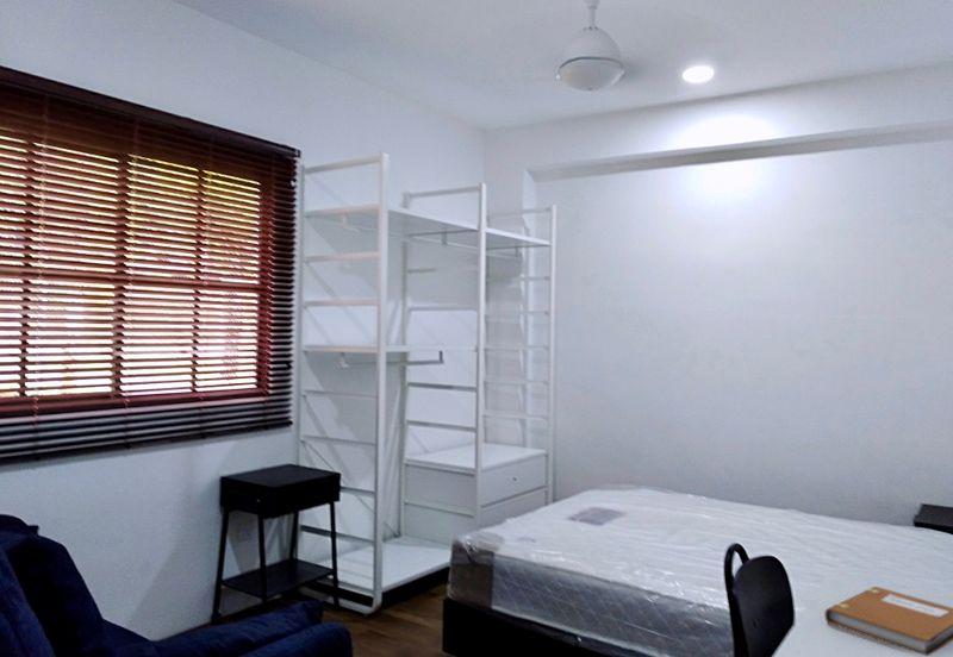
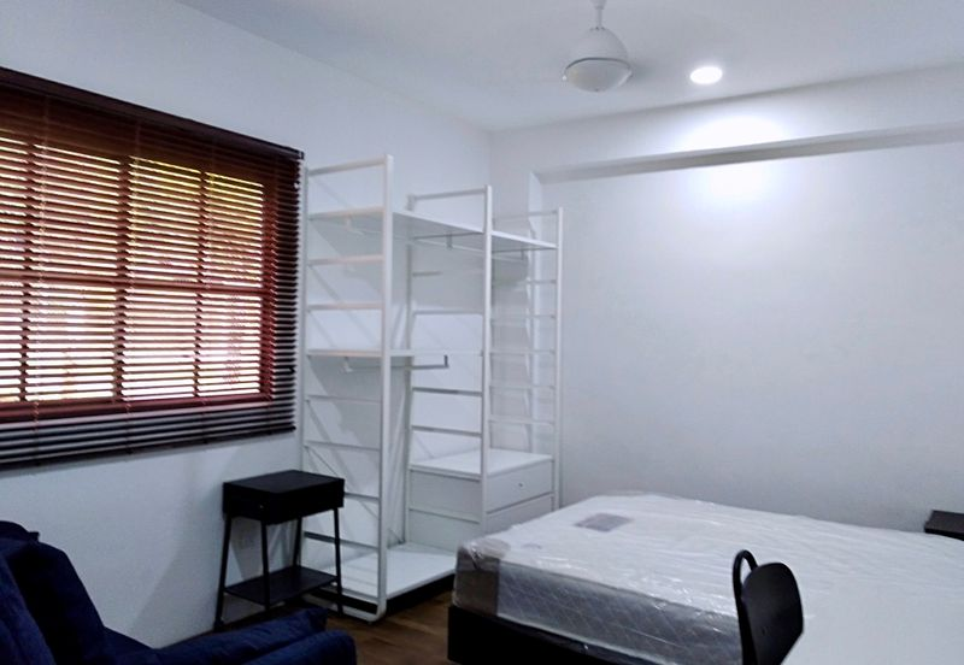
- notebook (897, 617)
